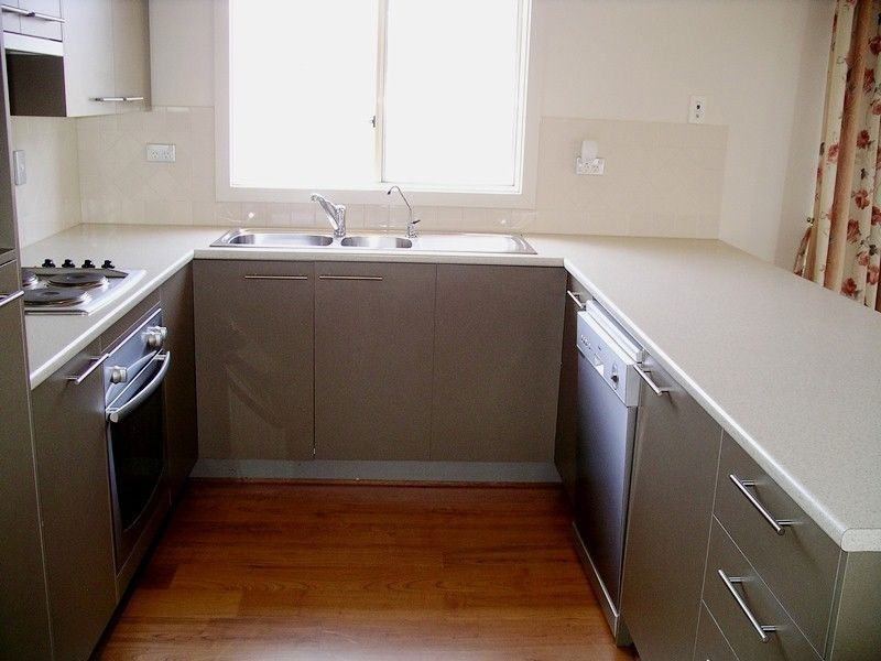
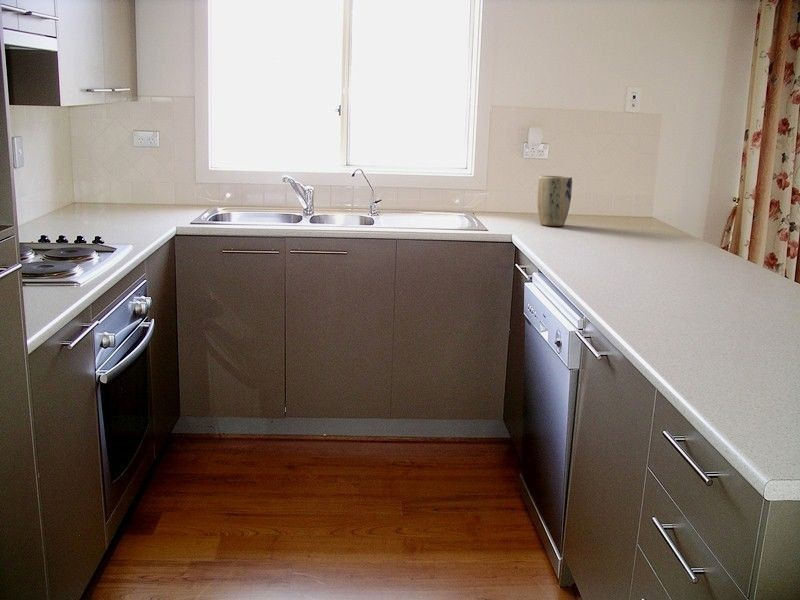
+ plant pot (554, 200)
